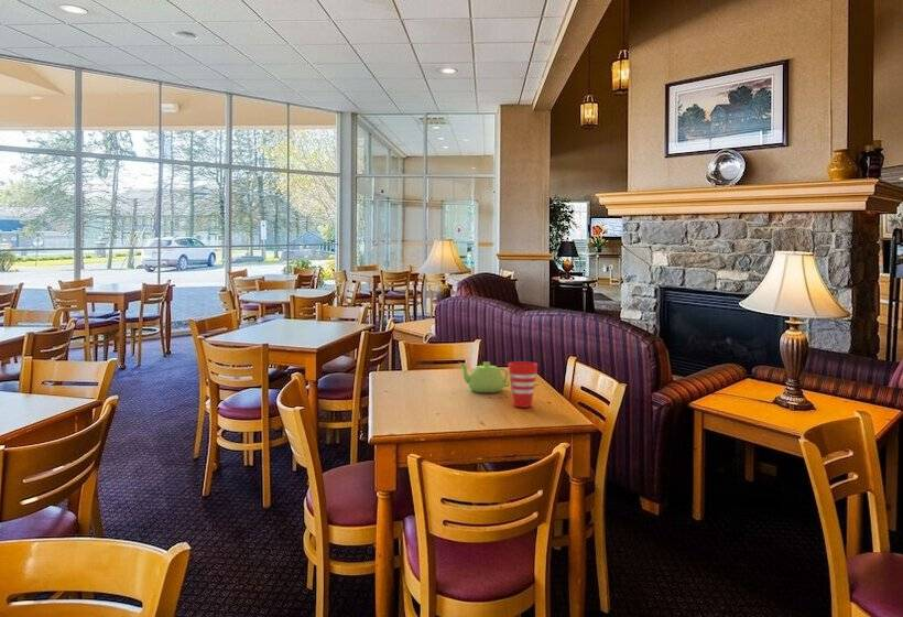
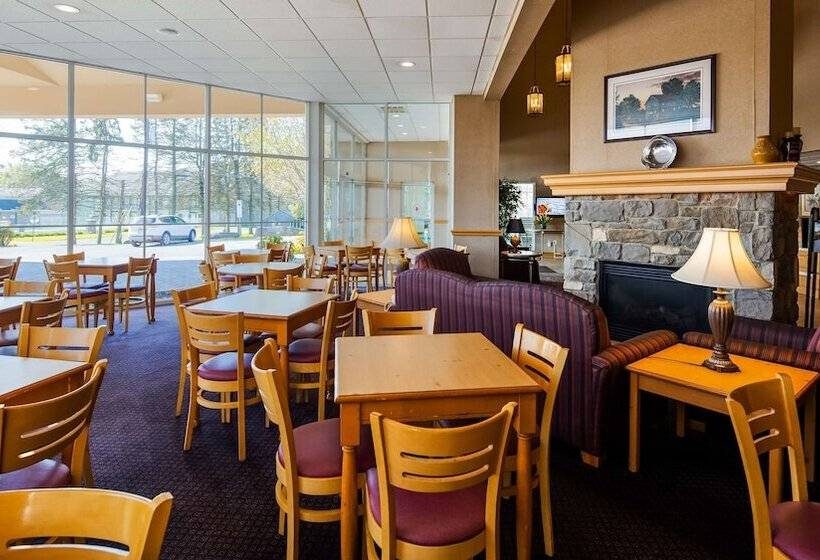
- teapot (483, 376)
- cup (522, 385)
